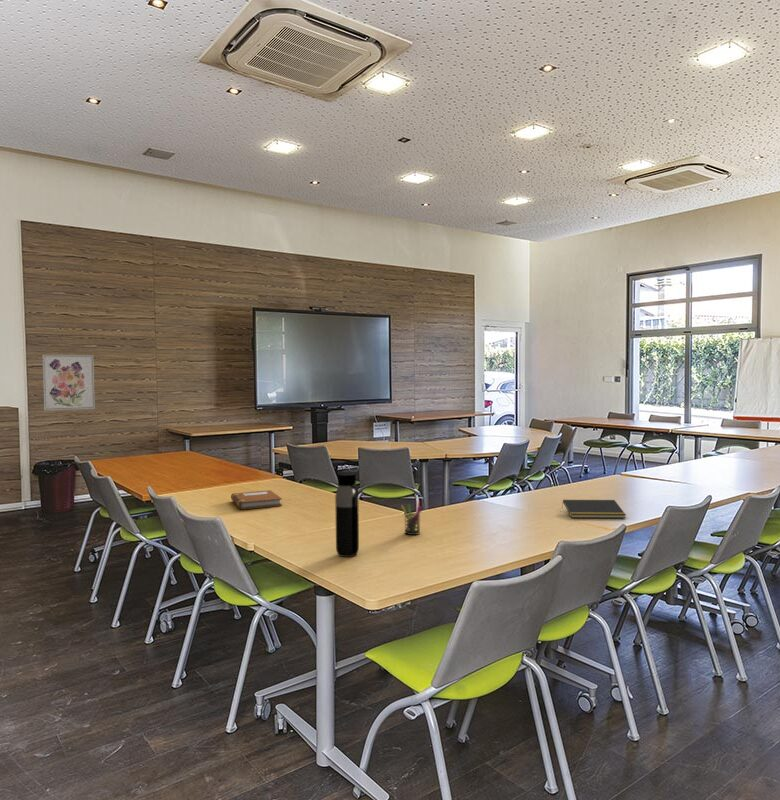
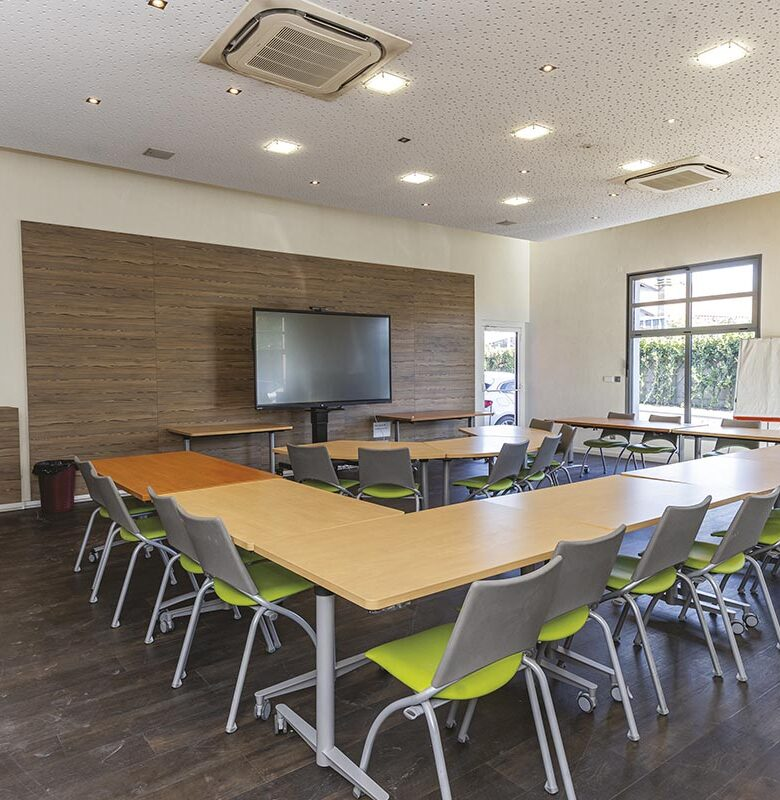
- pen holder (412, 517)
- wall art (69, 382)
- notebook (255, 499)
- notepad (593, 508)
- water bottle (347, 514)
